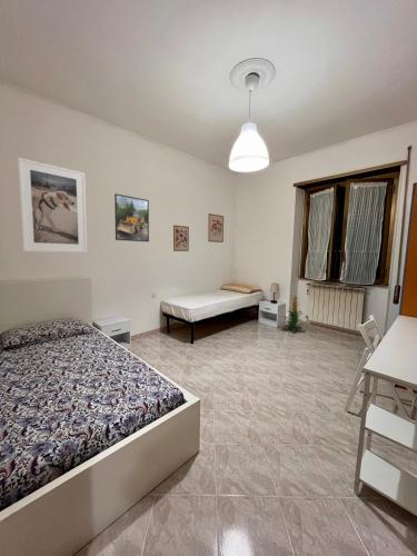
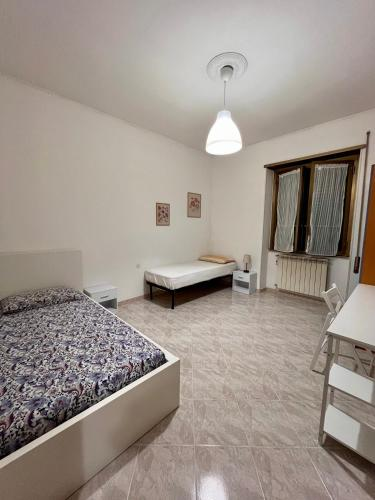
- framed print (132, 219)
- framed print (56, 209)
- indoor plant (295, 310)
